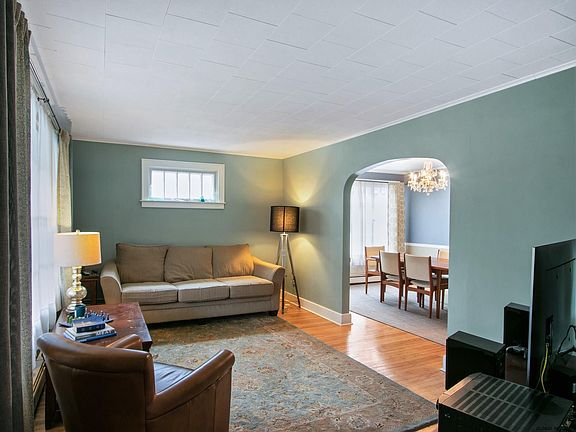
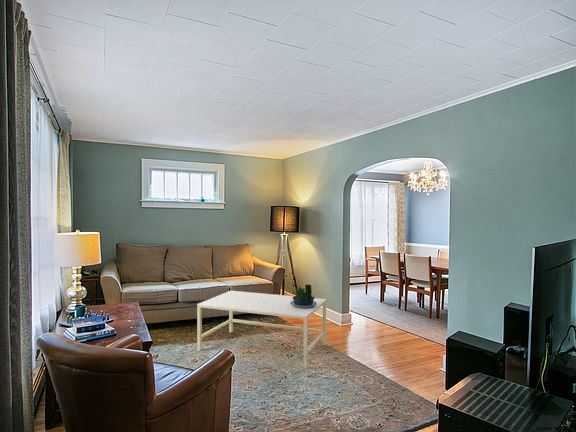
+ potted plant (303, 295)
+ coffee table (263, 324)
